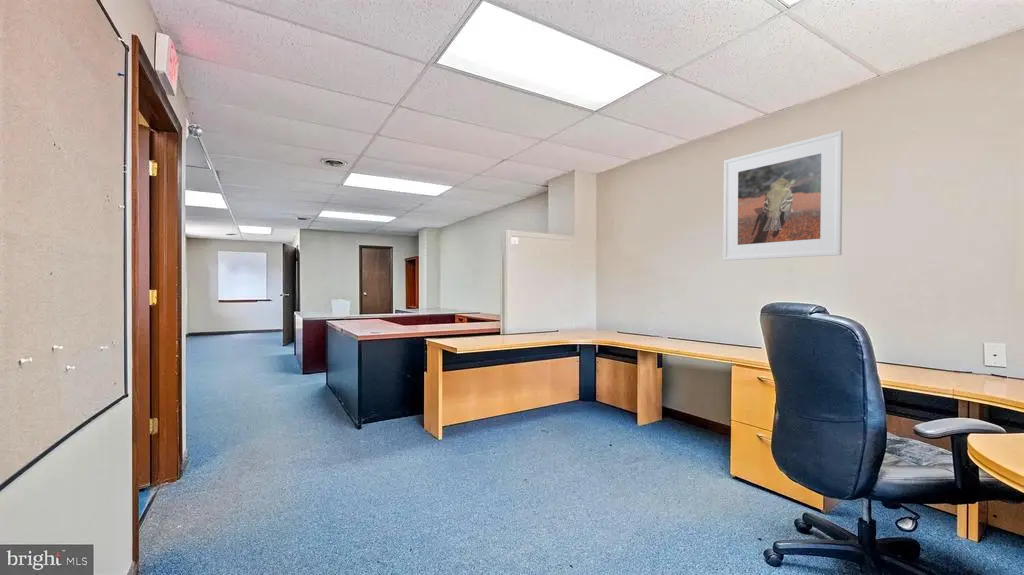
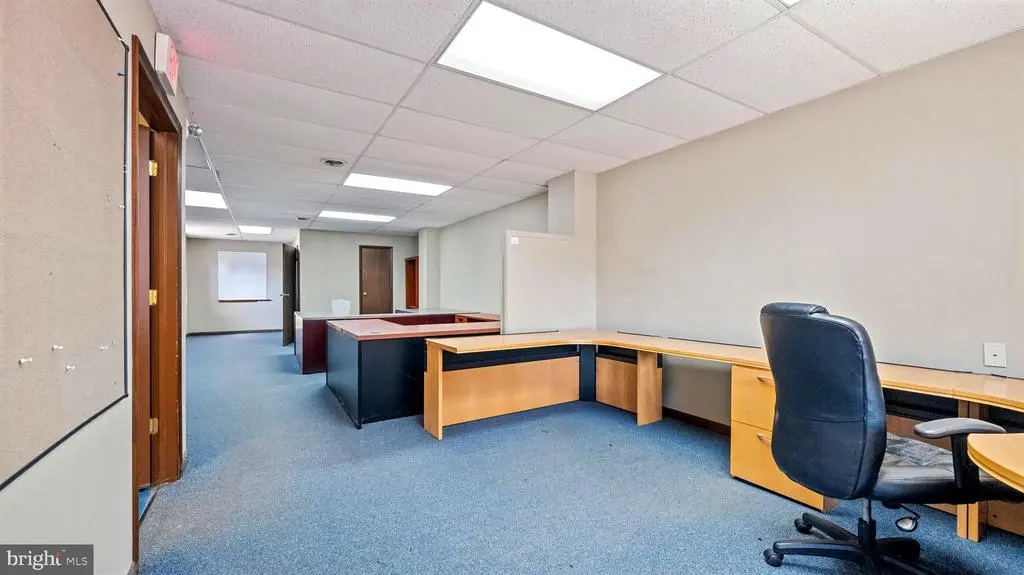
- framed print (776, 202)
